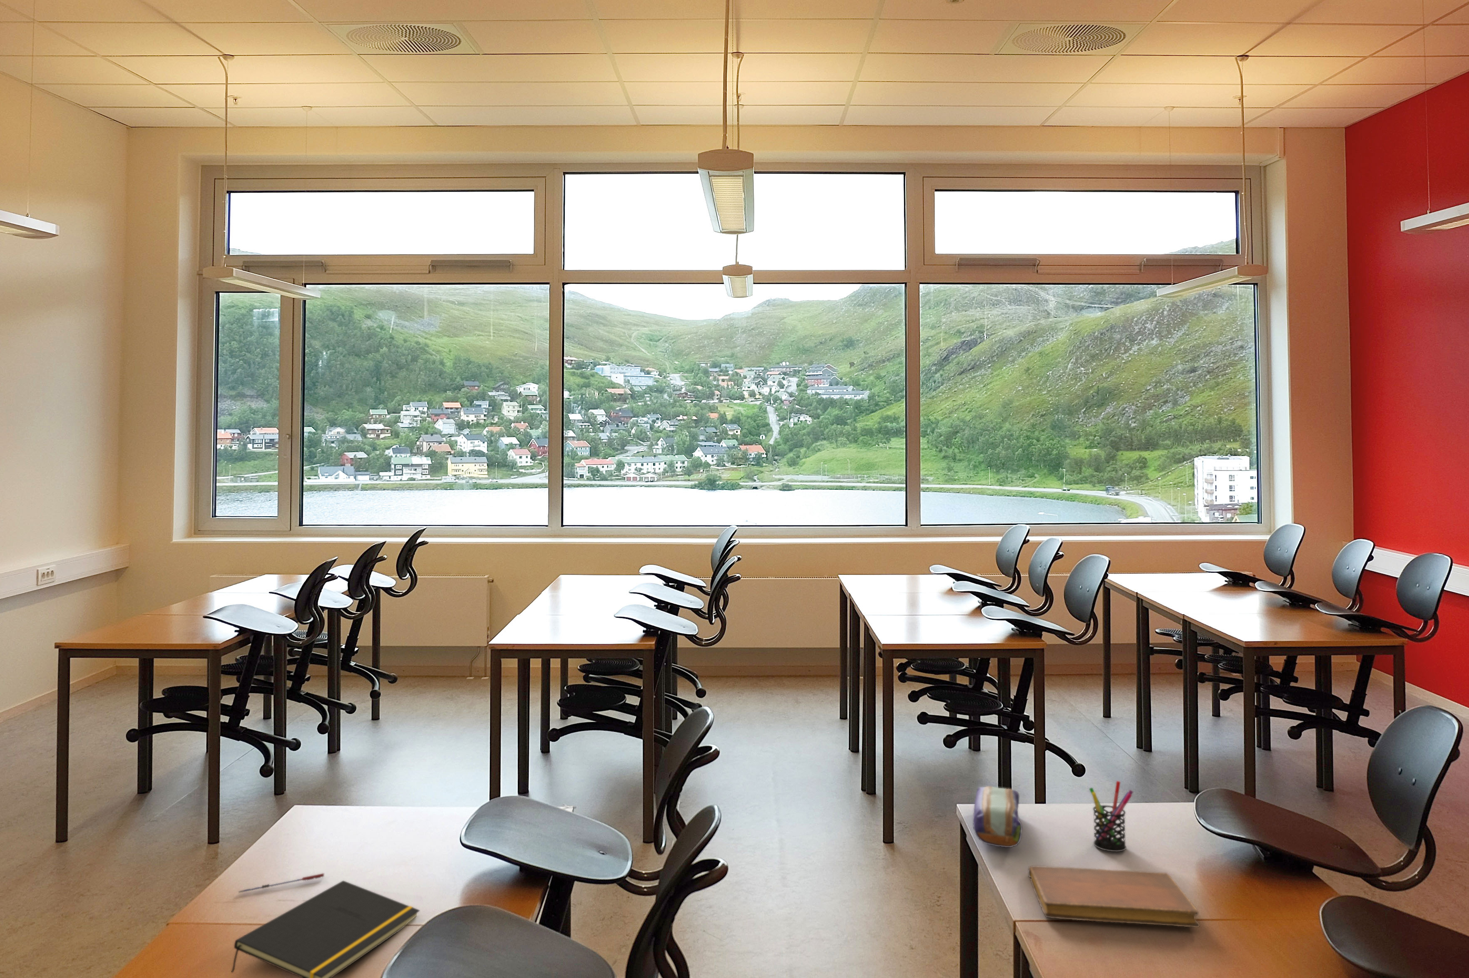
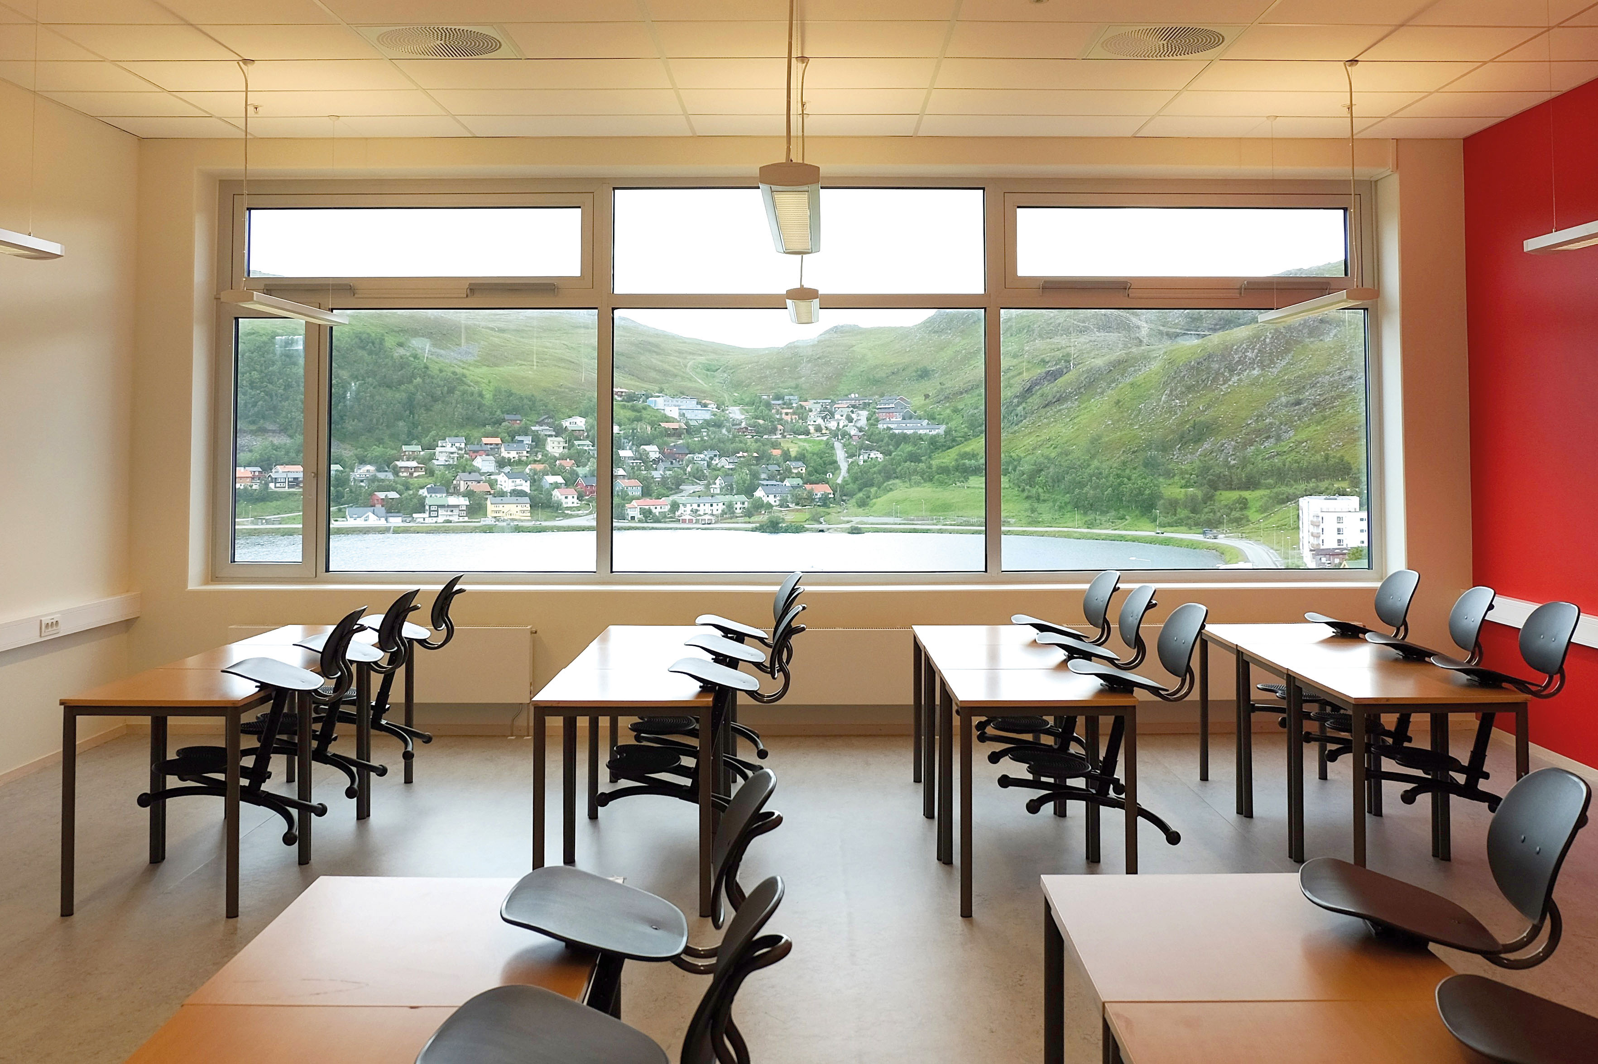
- pen (282, 883)
- pencil case (997, 813)
- notebook (1109, 894)
- pen holder (1107, 813)
- notepad (332, 928)
